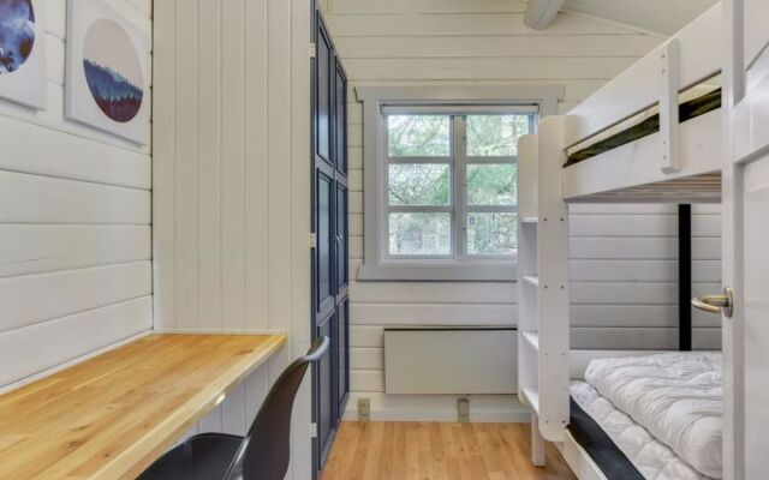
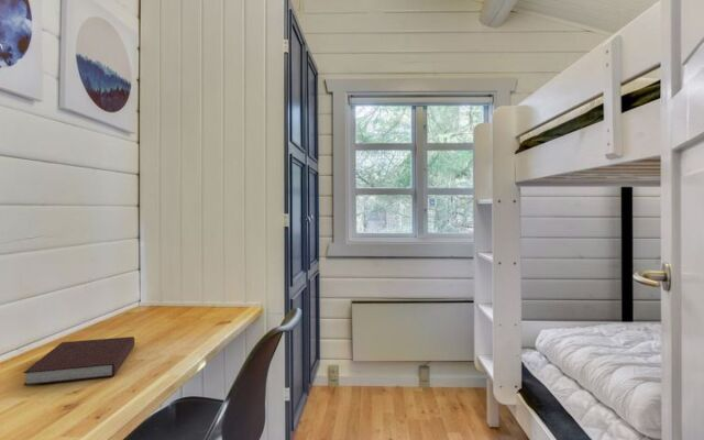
+ notebook (86, 358)
